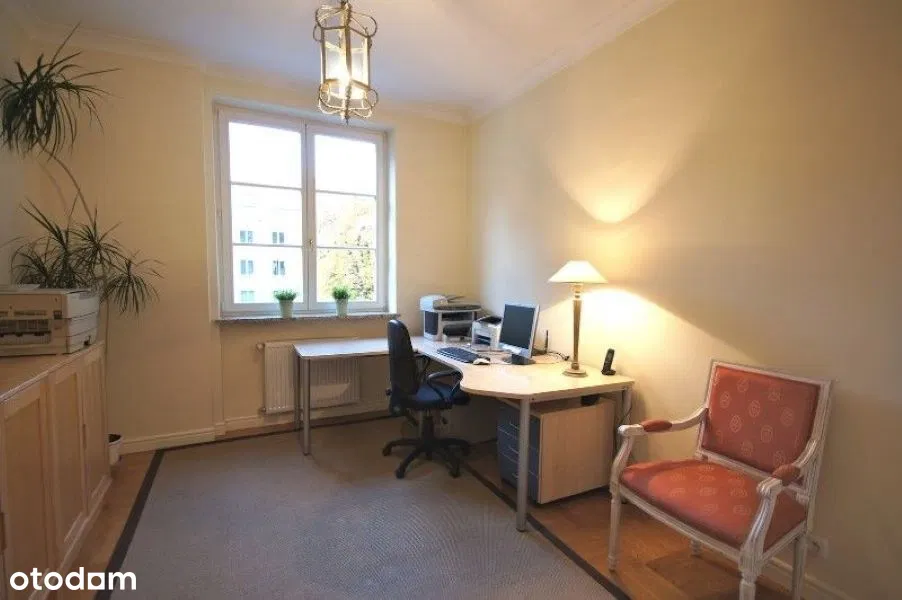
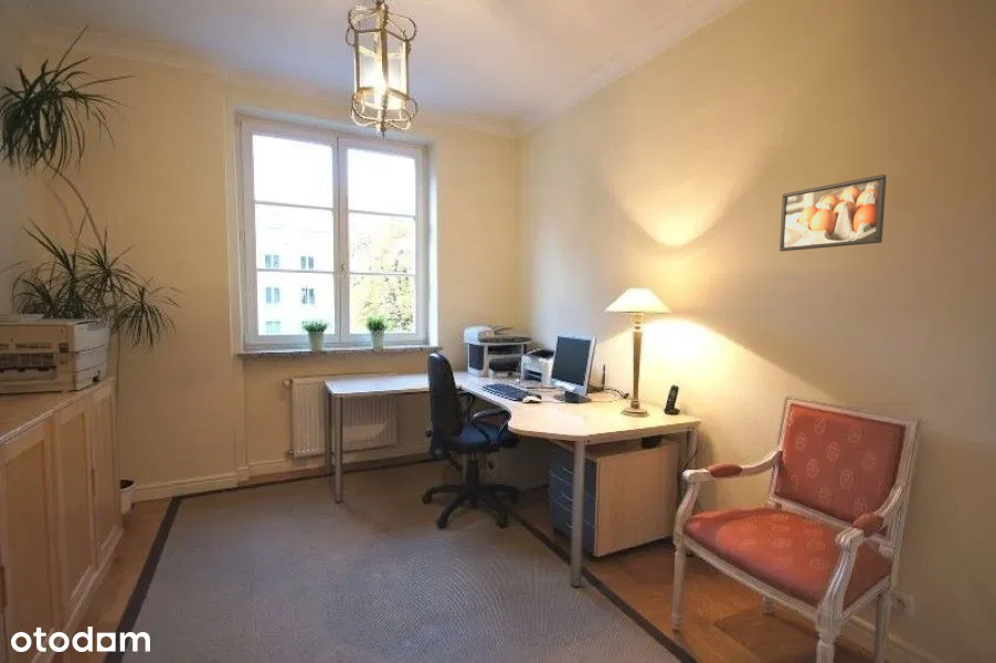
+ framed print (828, 215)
